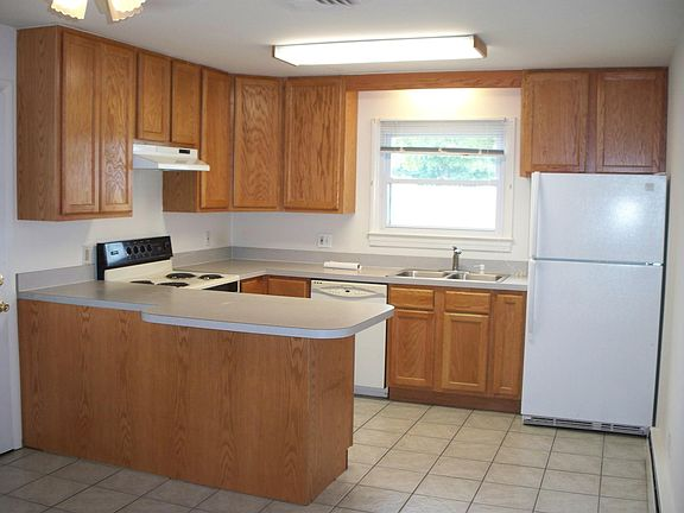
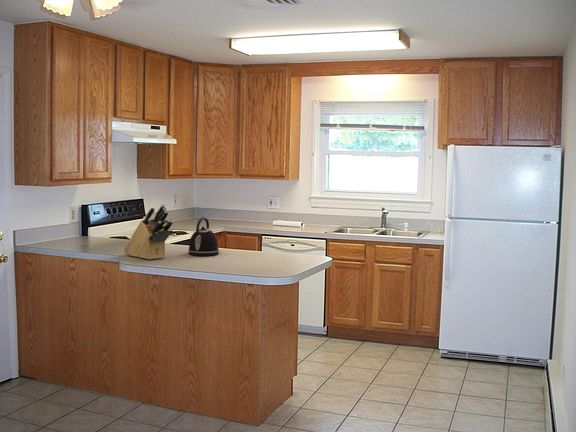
+ knife block (148, 230)
+ kettle (203, 235)
